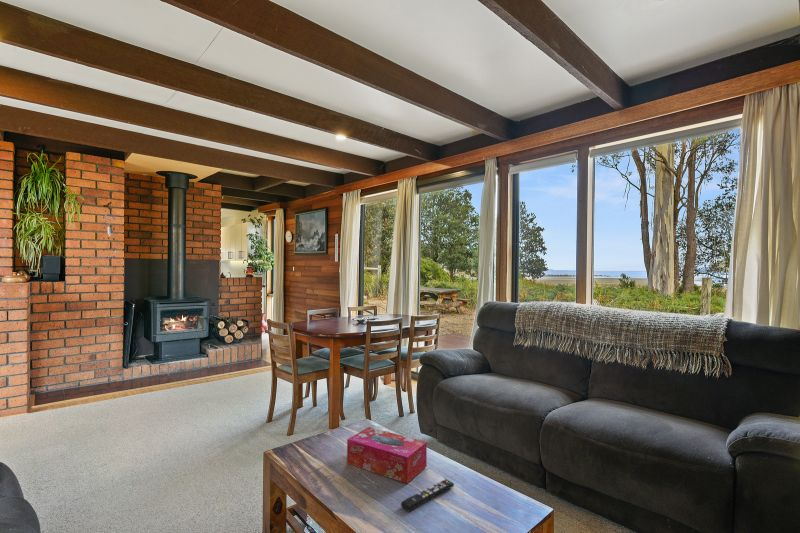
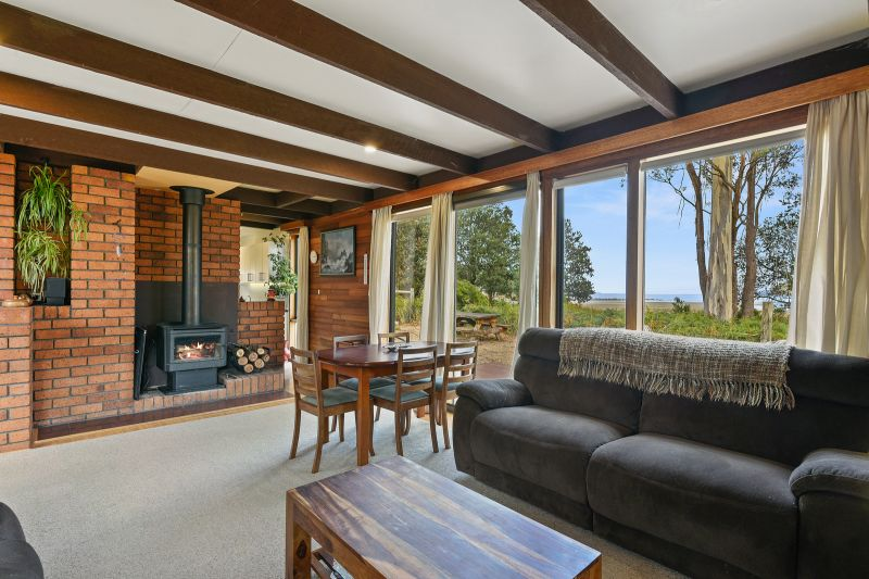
- remote control (428, 494)
- tissue box (386, 452)
